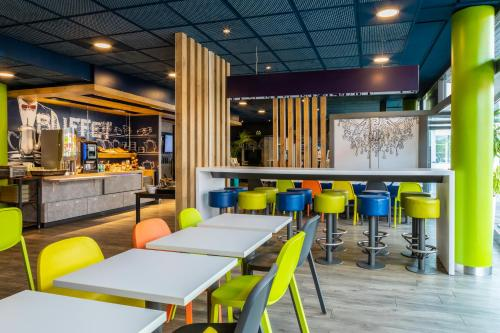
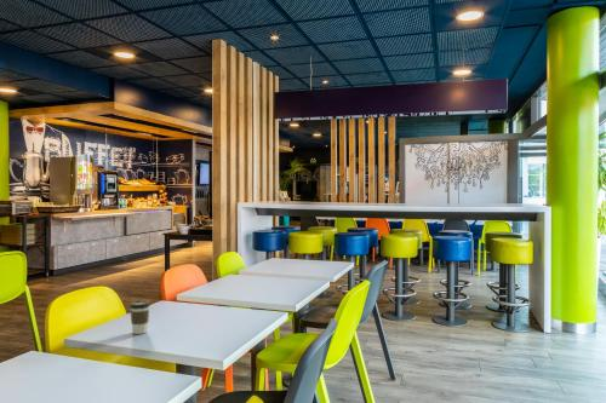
+ coffee cup (139, 317)
